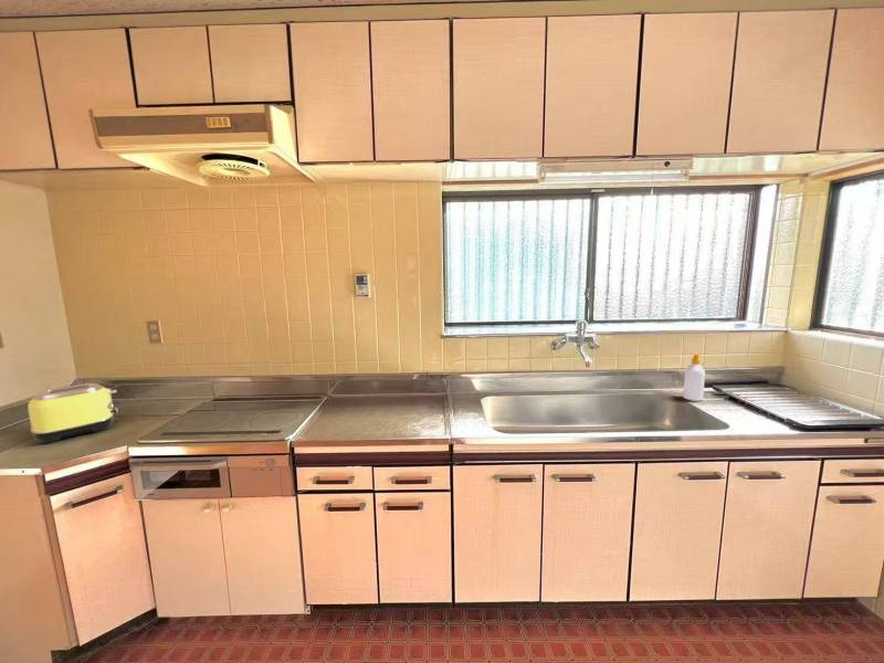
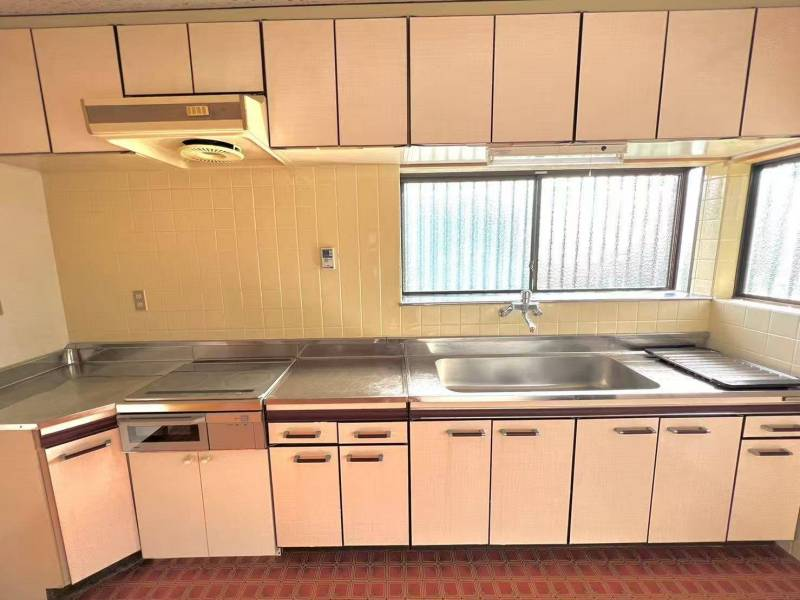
- toaster (76, 410)
- soap bottle (694, 376)
